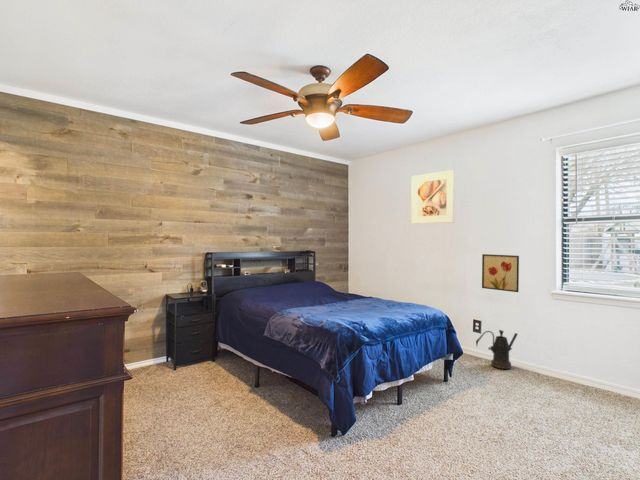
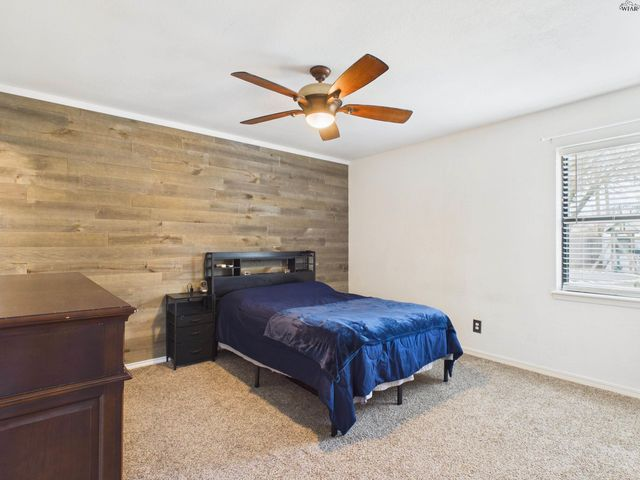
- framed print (431, 198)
- watering can (496, 348)
- wall art (500, 272)
